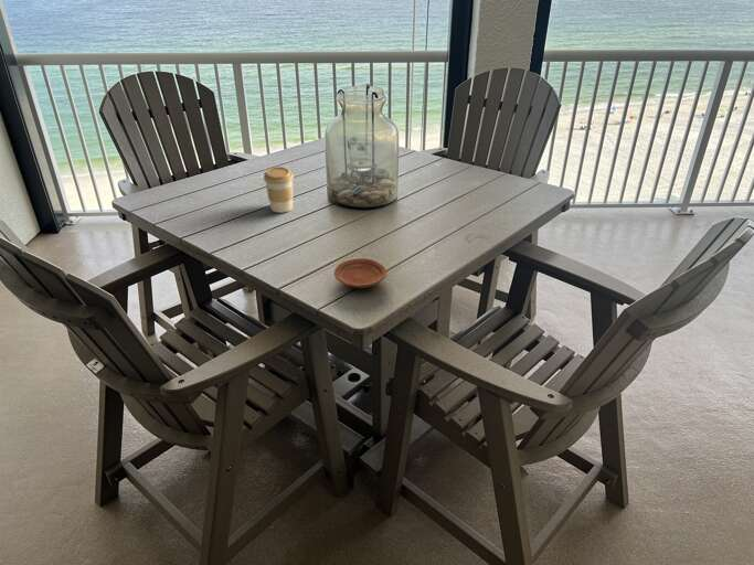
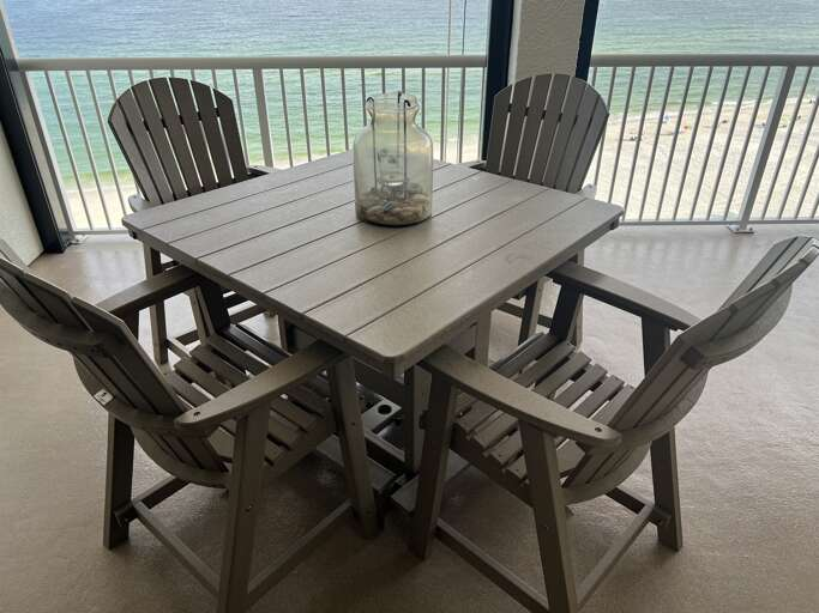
- coffee cup (279, 189)
- plate (360, 276)
